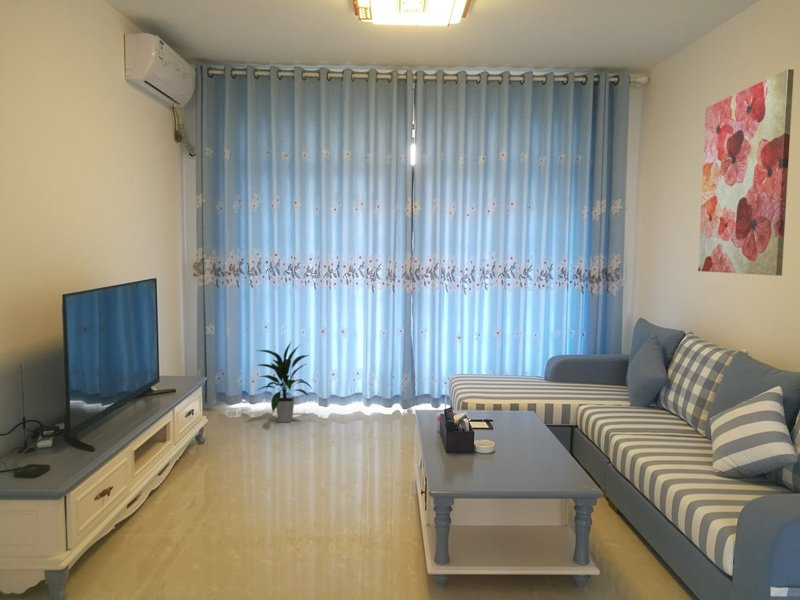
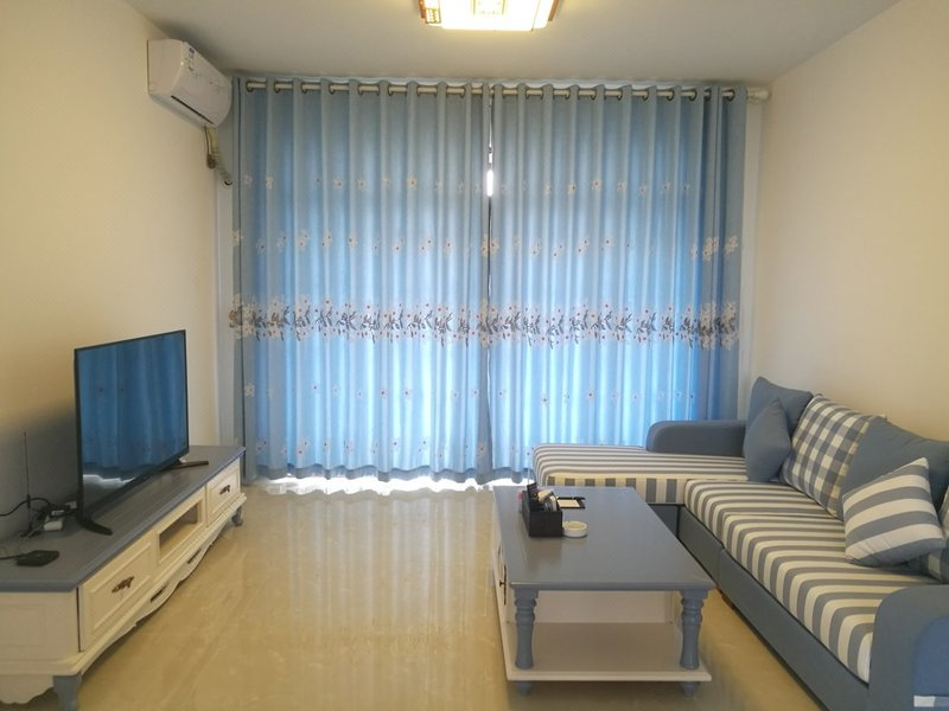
- wall art (739, 183)
- indoor plant (282, 381)
